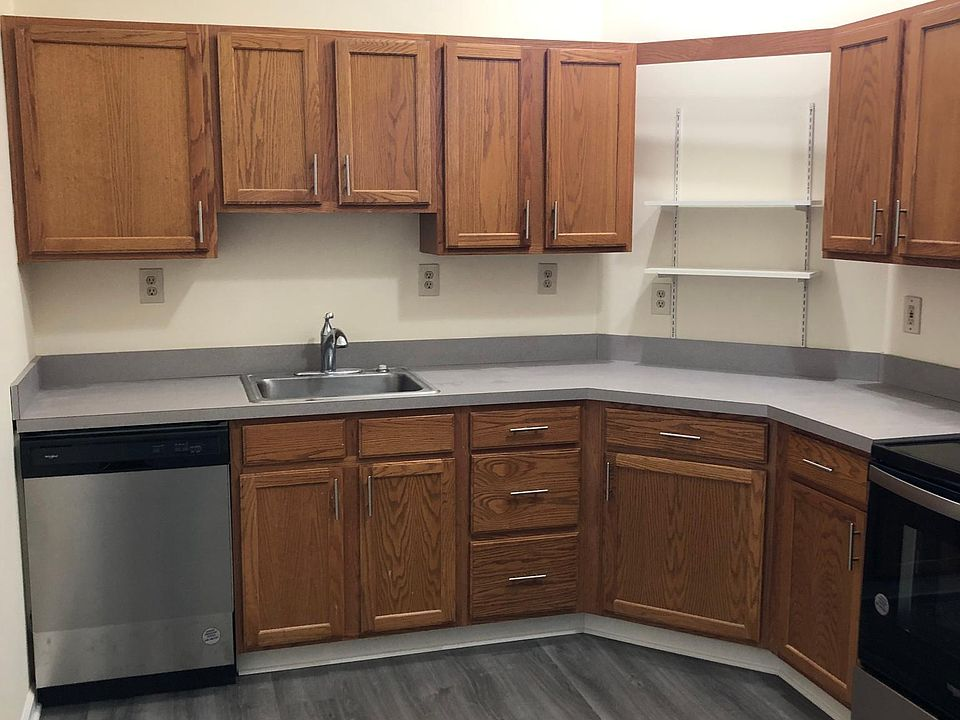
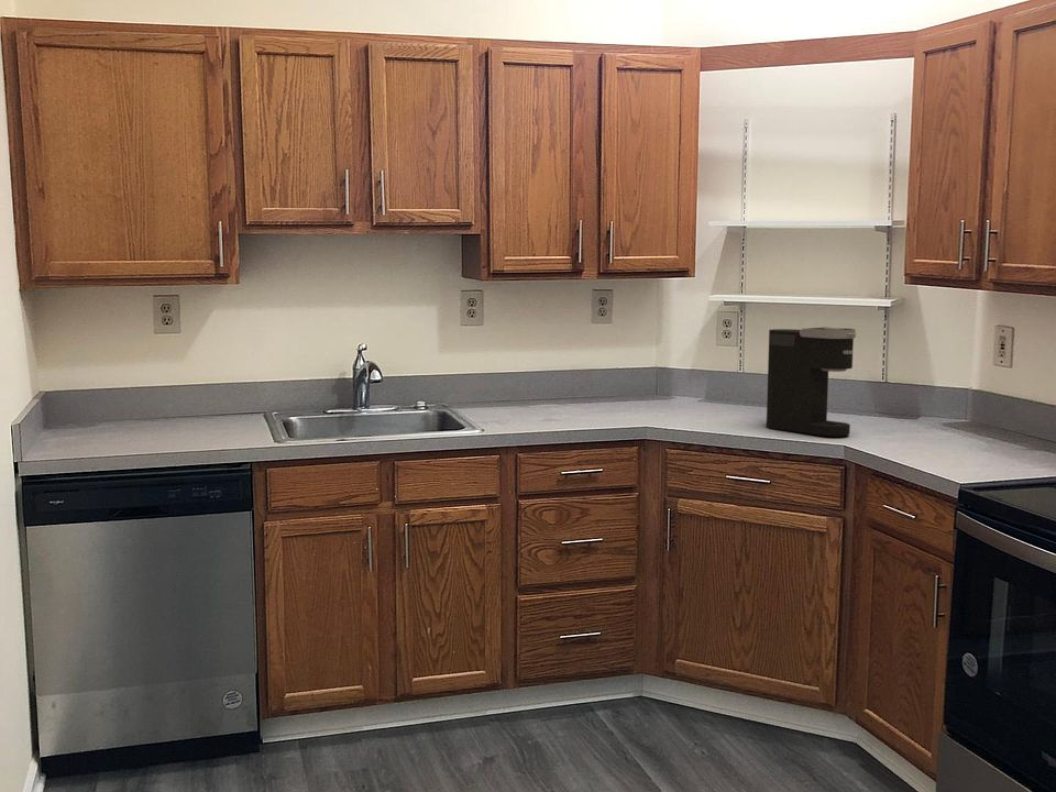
+ coffee maker (810, 378)
